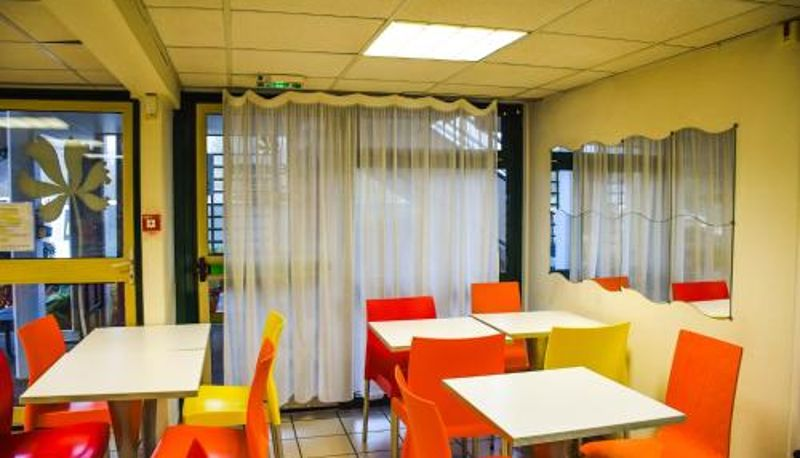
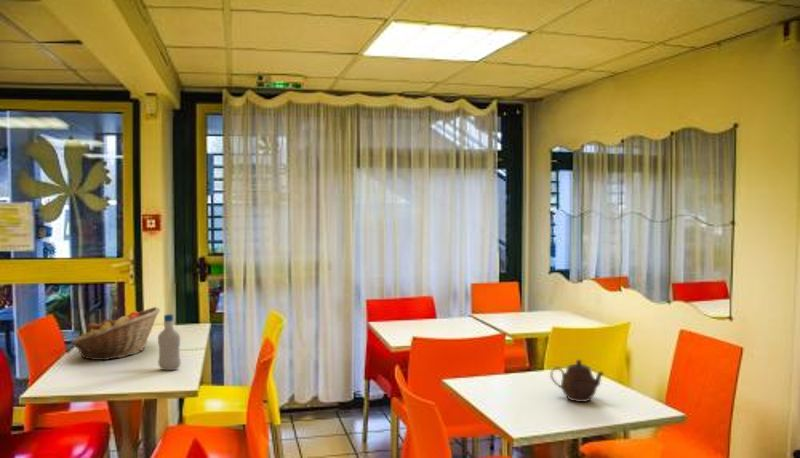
+ fruit basket (118, 331)
+ teapot (576, 378)
+ bottle (169, 342)
